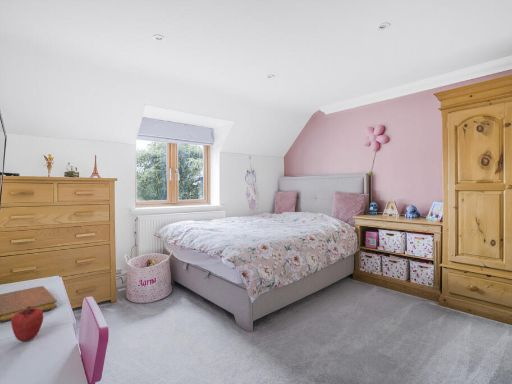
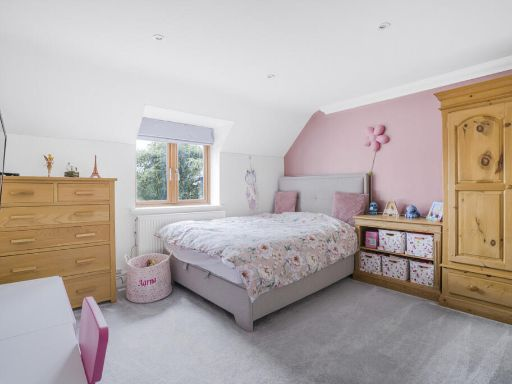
- apple (28, 323)
- notebook (23, 301)
